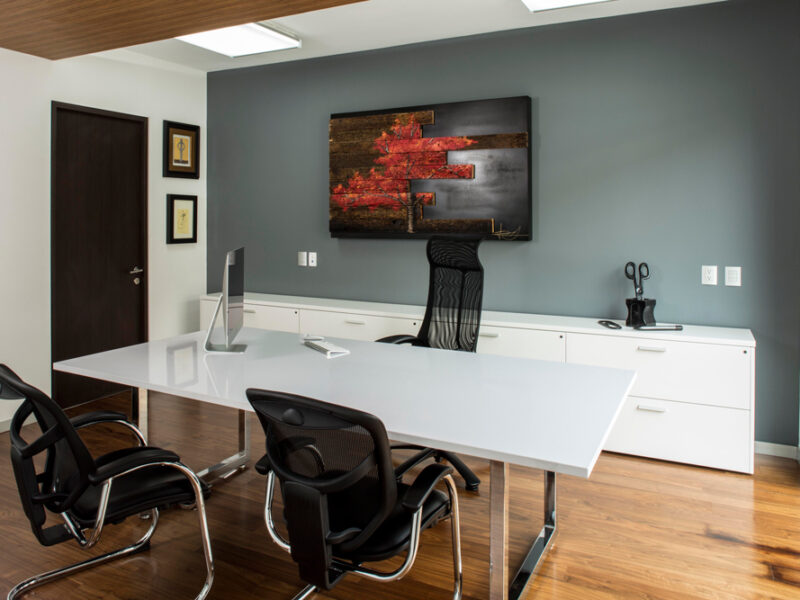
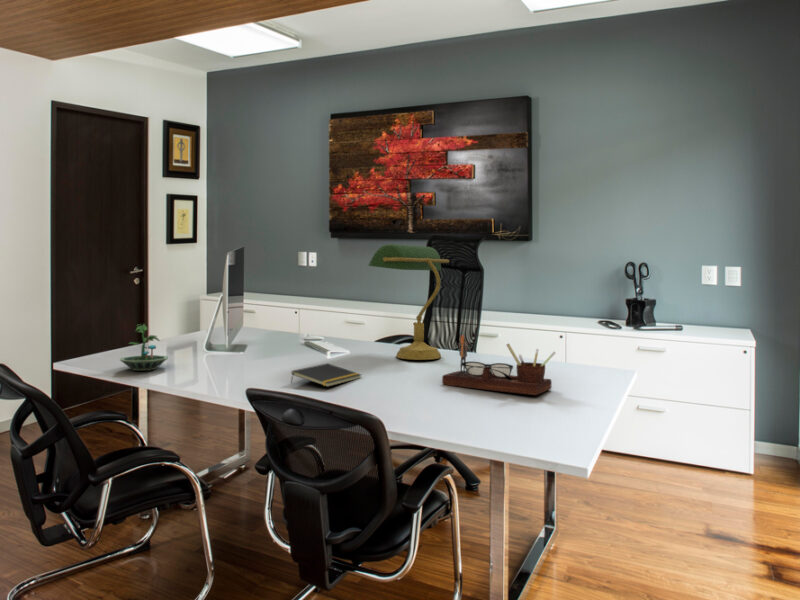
+ desk lamp (422, 308)
+ terrarium (144, 332)
+ desk organizer (499, 363)
+ notepad (327, 374)
